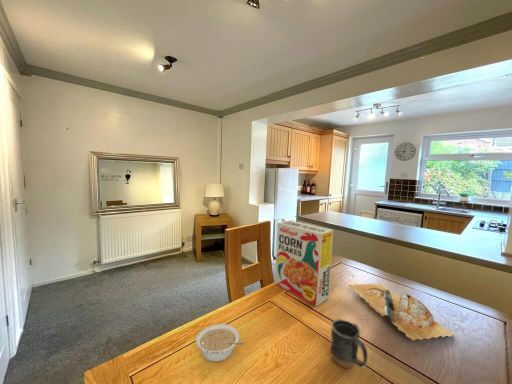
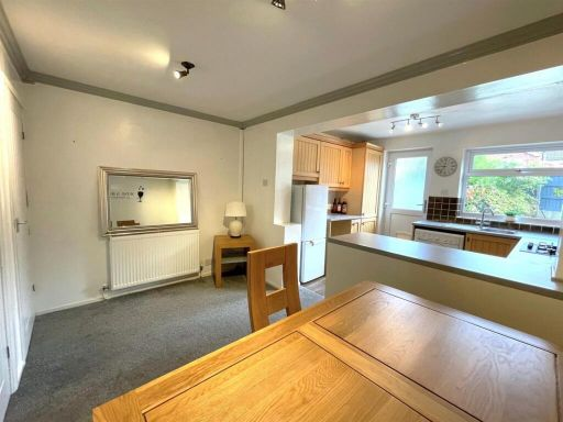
- legume (219, 342)
- mug (347, 346)
- chopping board (394, 300)
- cereal box (302, 258)
